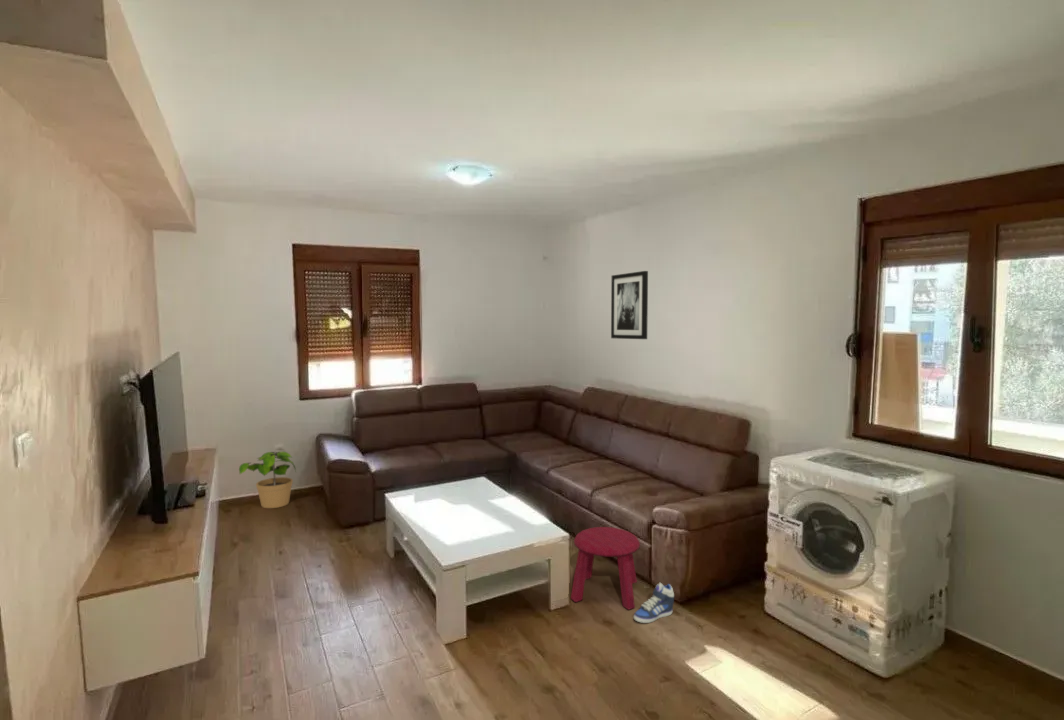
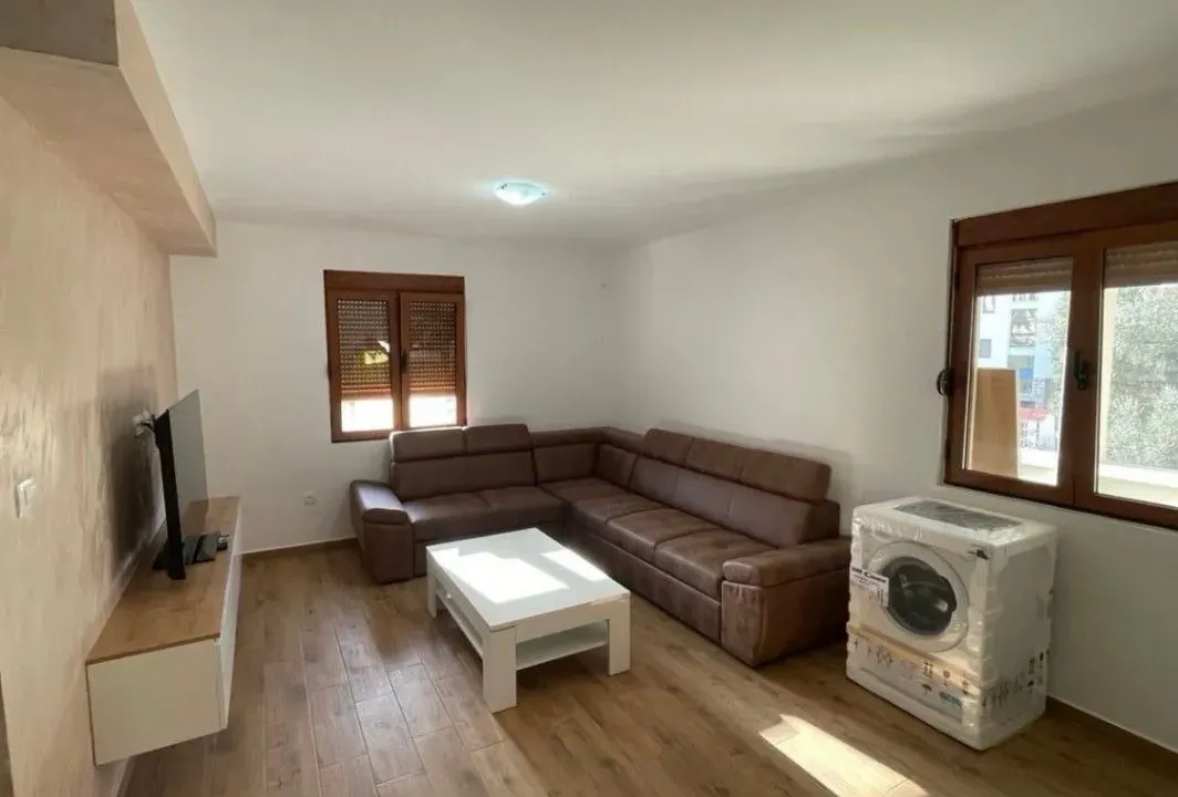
- wall art (628, 306)
- stool (606, 556)
- potted plant (269, 479)
- sneaker (653, 599)
